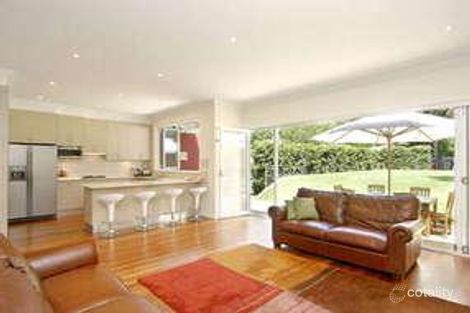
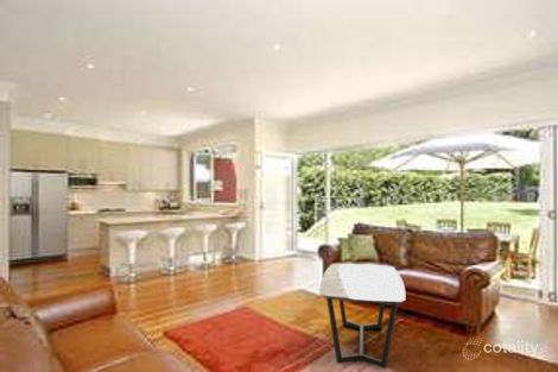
+ coffee table (361, 301)
